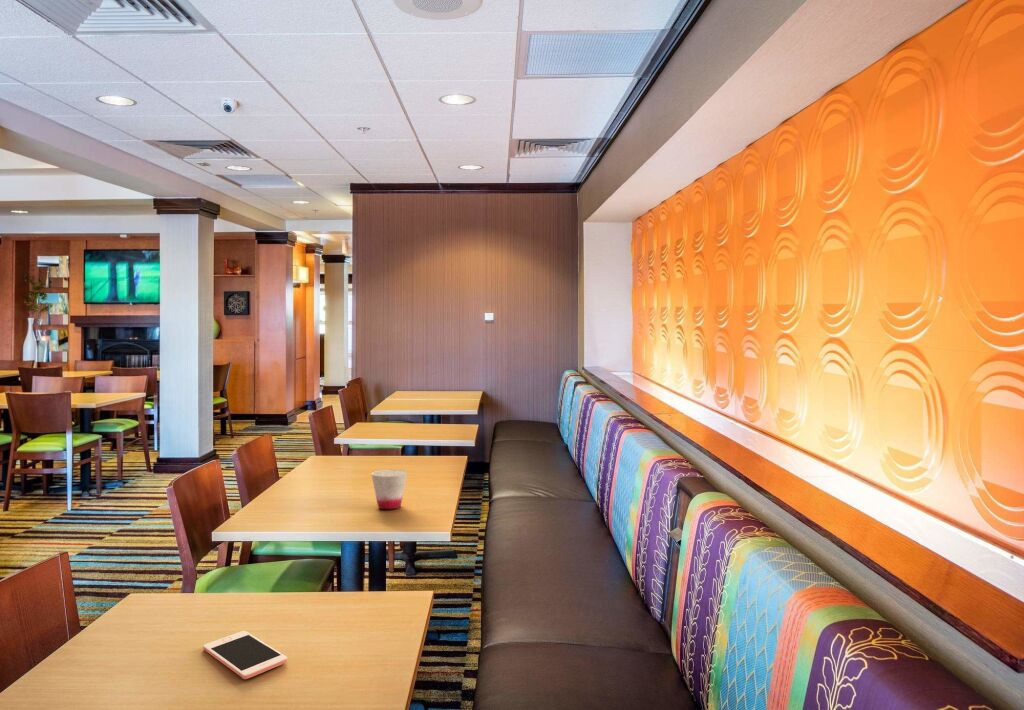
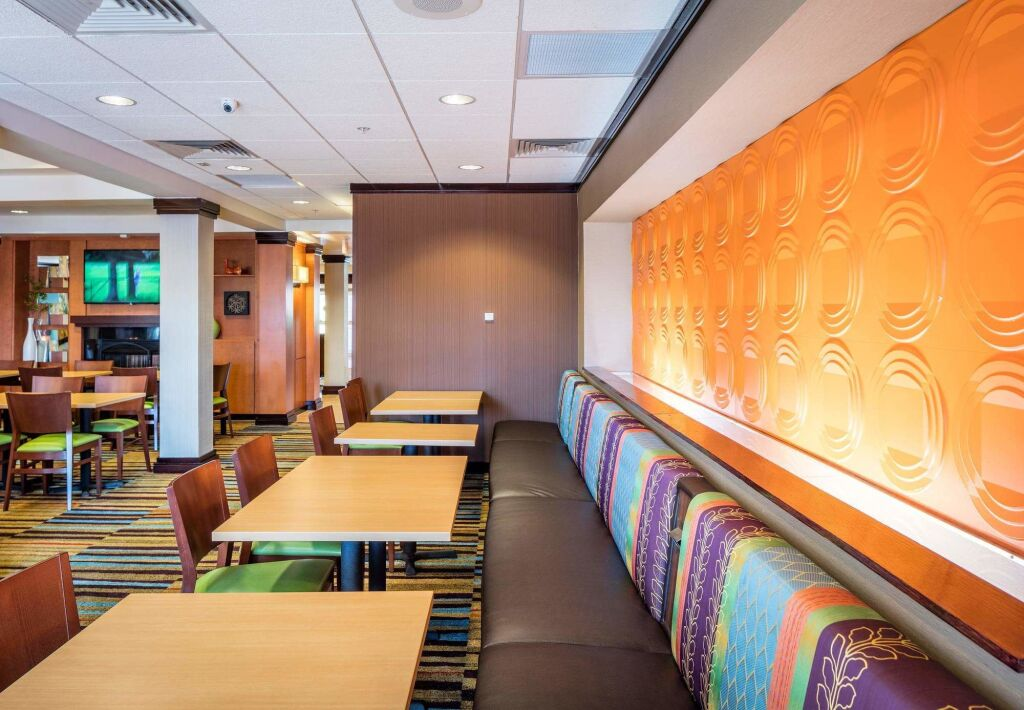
- cell phone (244, 653)
- cup (389, 489)
